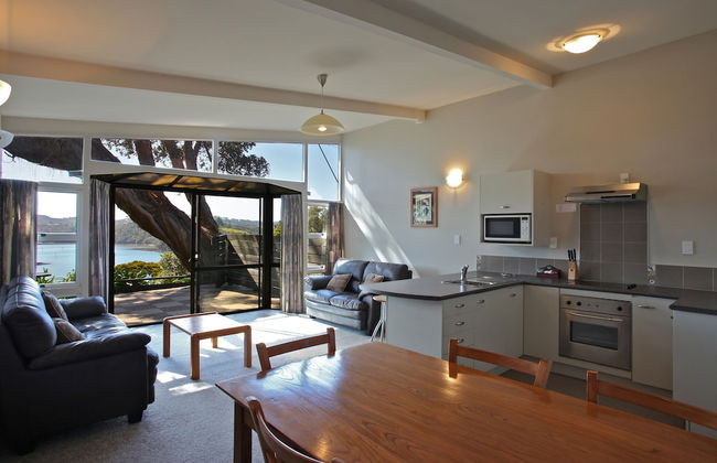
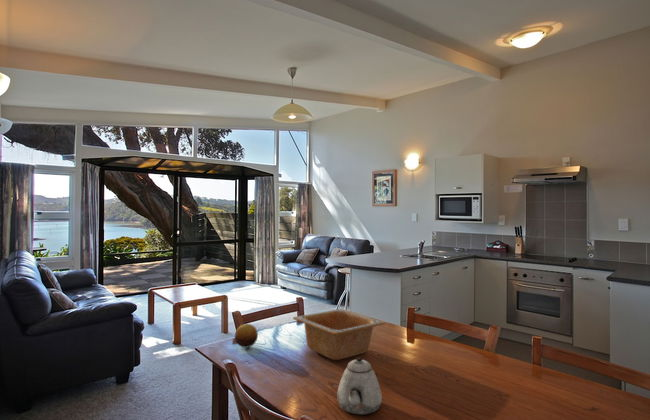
+ teapot (358, 383)
+ fruit (246, 335)
+ serving bowl (338, 334)
